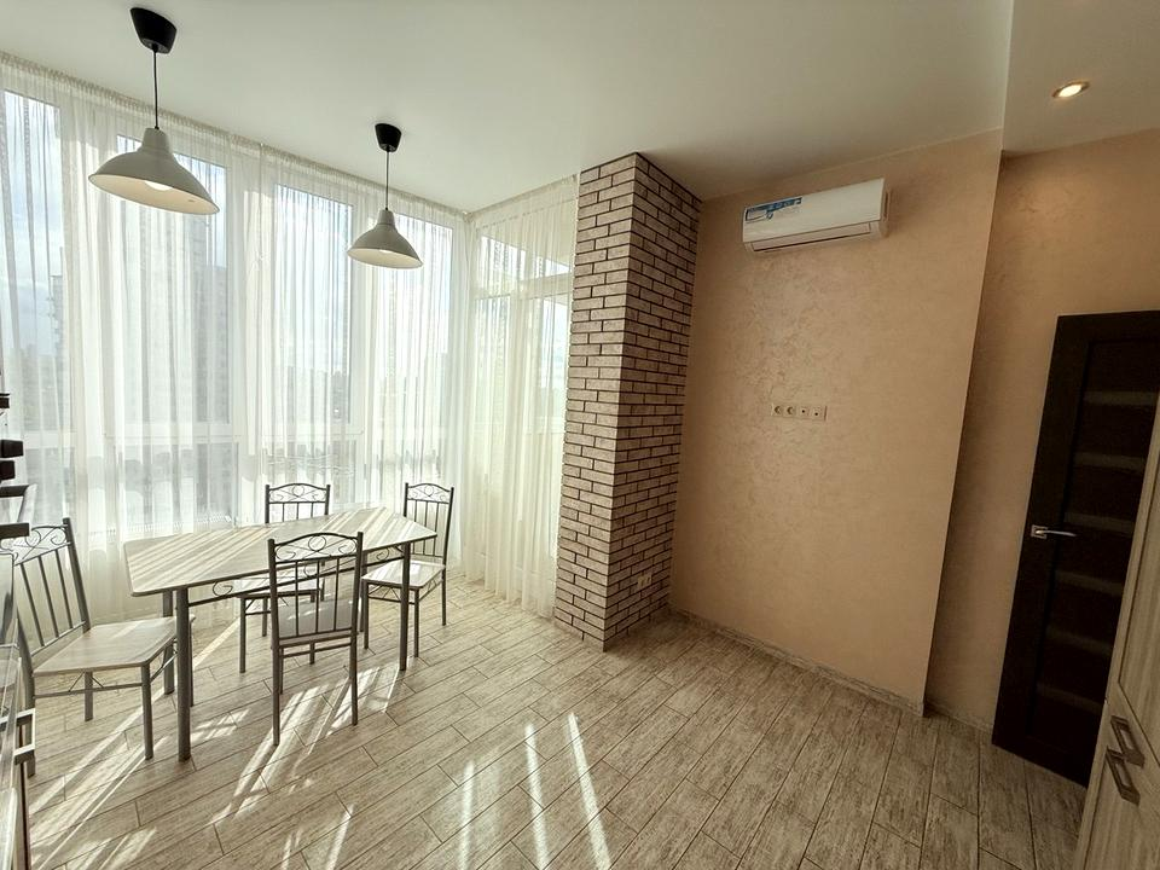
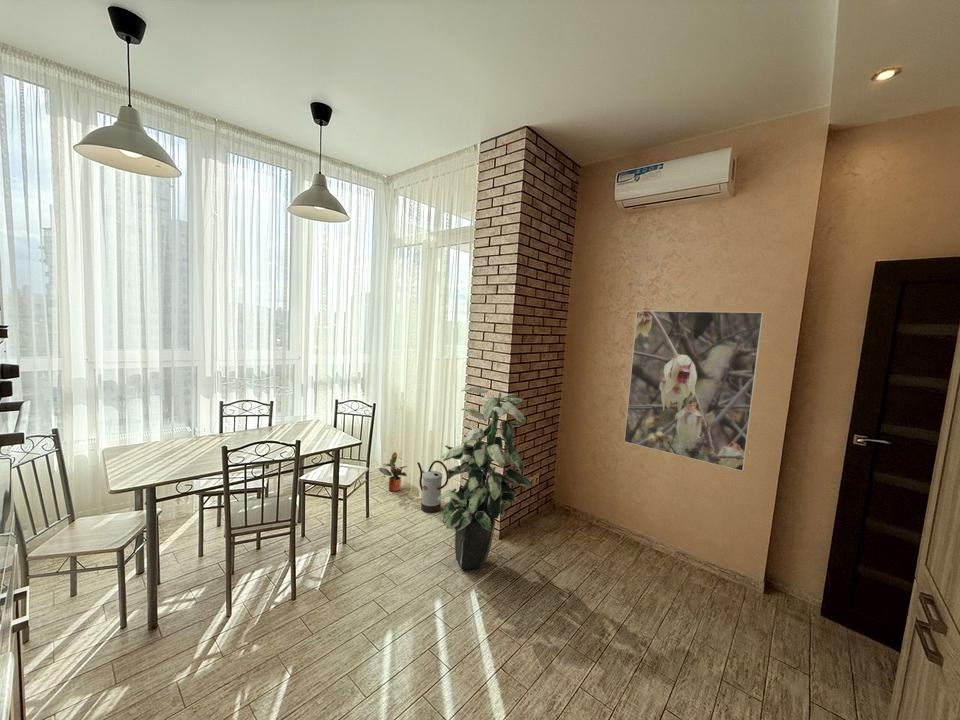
+ indoor plant (480, 475)
+ potted plant (392, 473)
+ watering can (431, 483)
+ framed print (686, 384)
